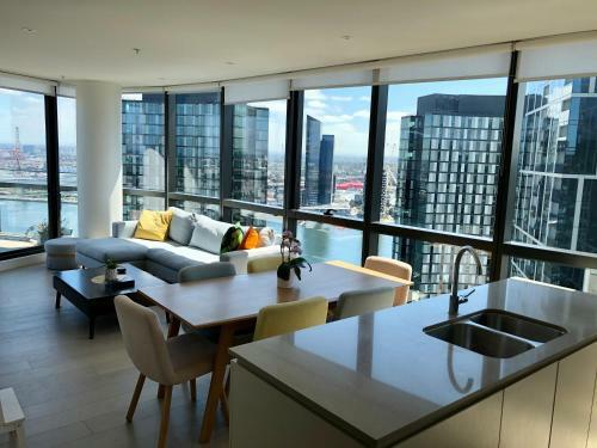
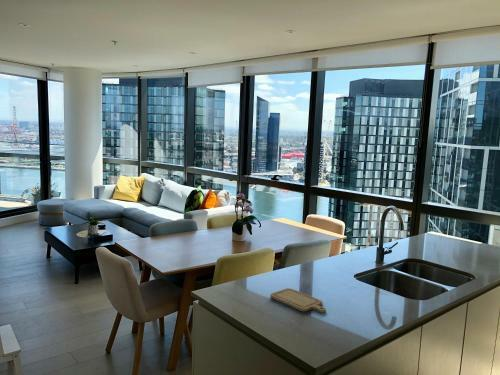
+ chopping board (300, 301)
